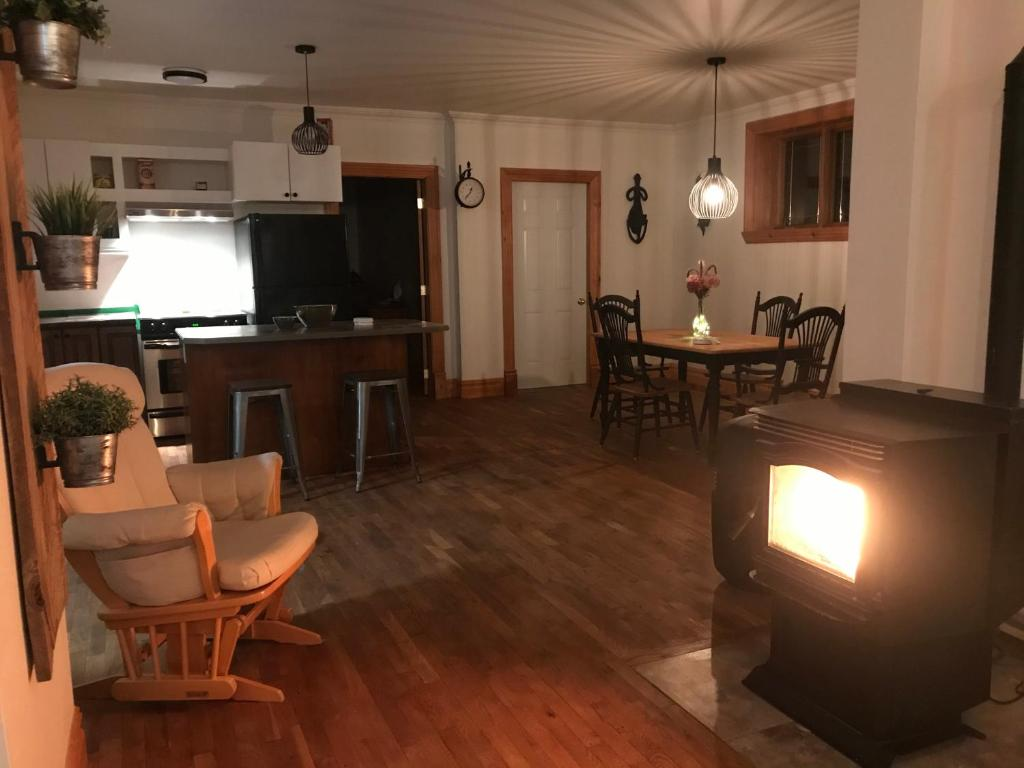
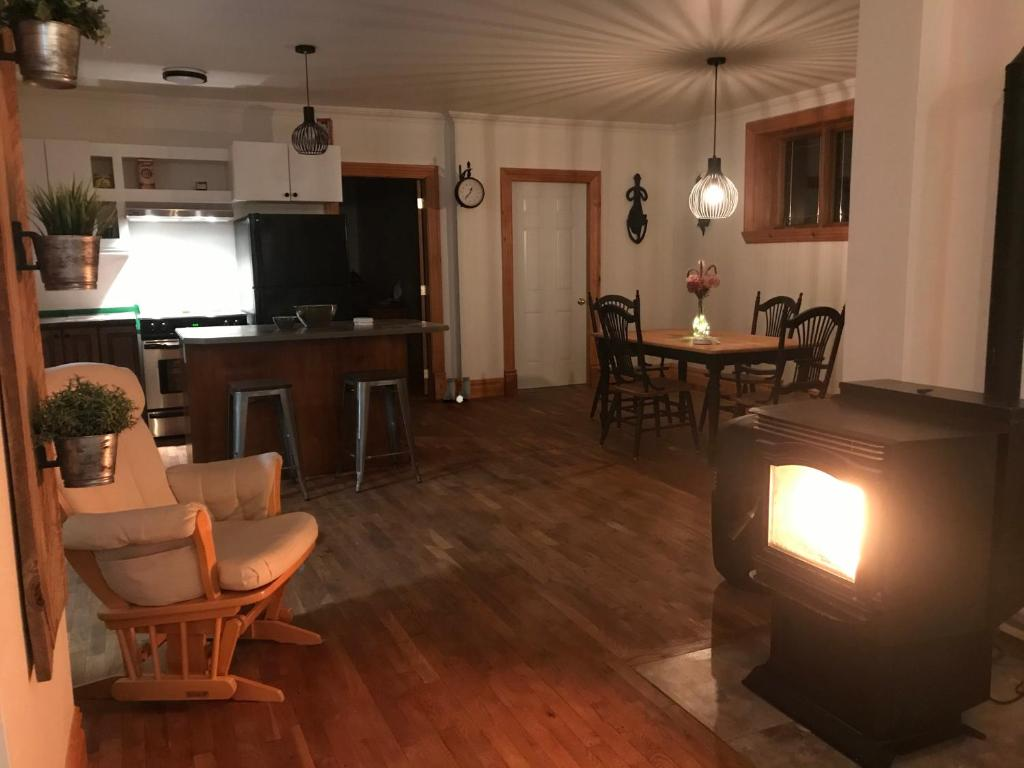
+ boots (454, 387)
